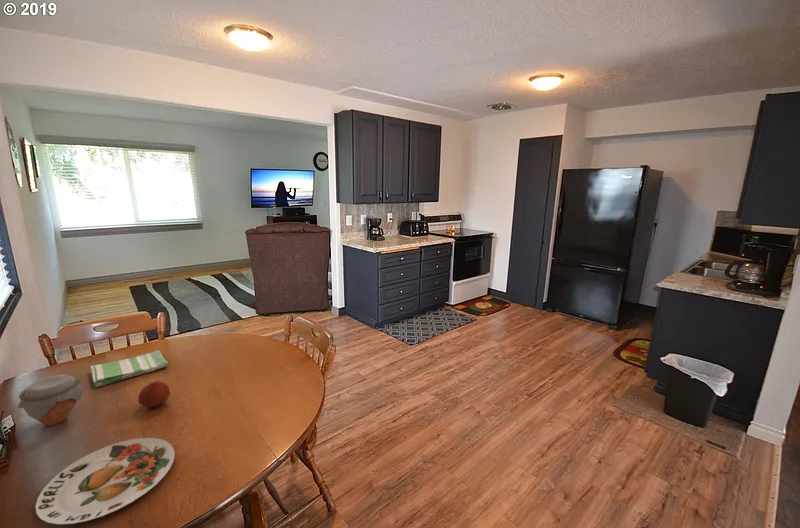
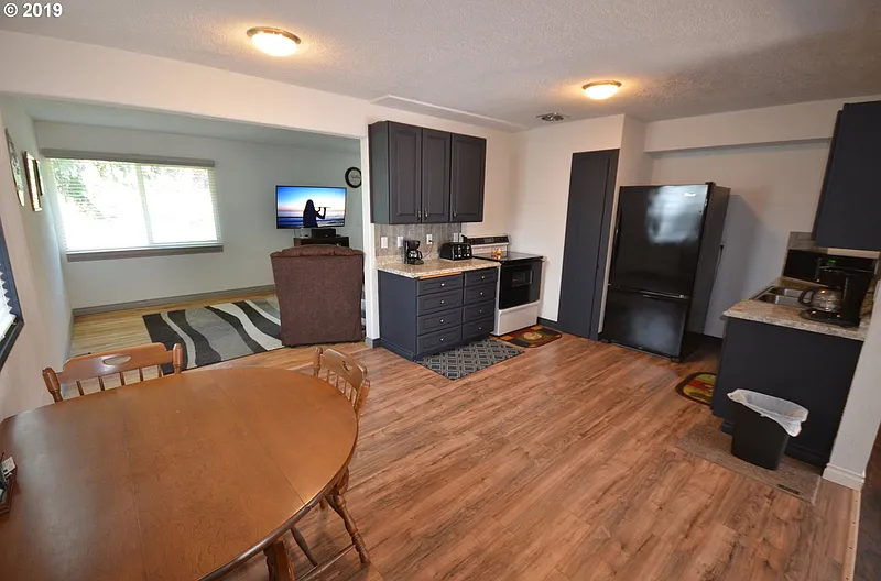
- dish towel (129, 366)
- fruit (153, 393)
- plate (112, 476)
- jar (52, 401)
